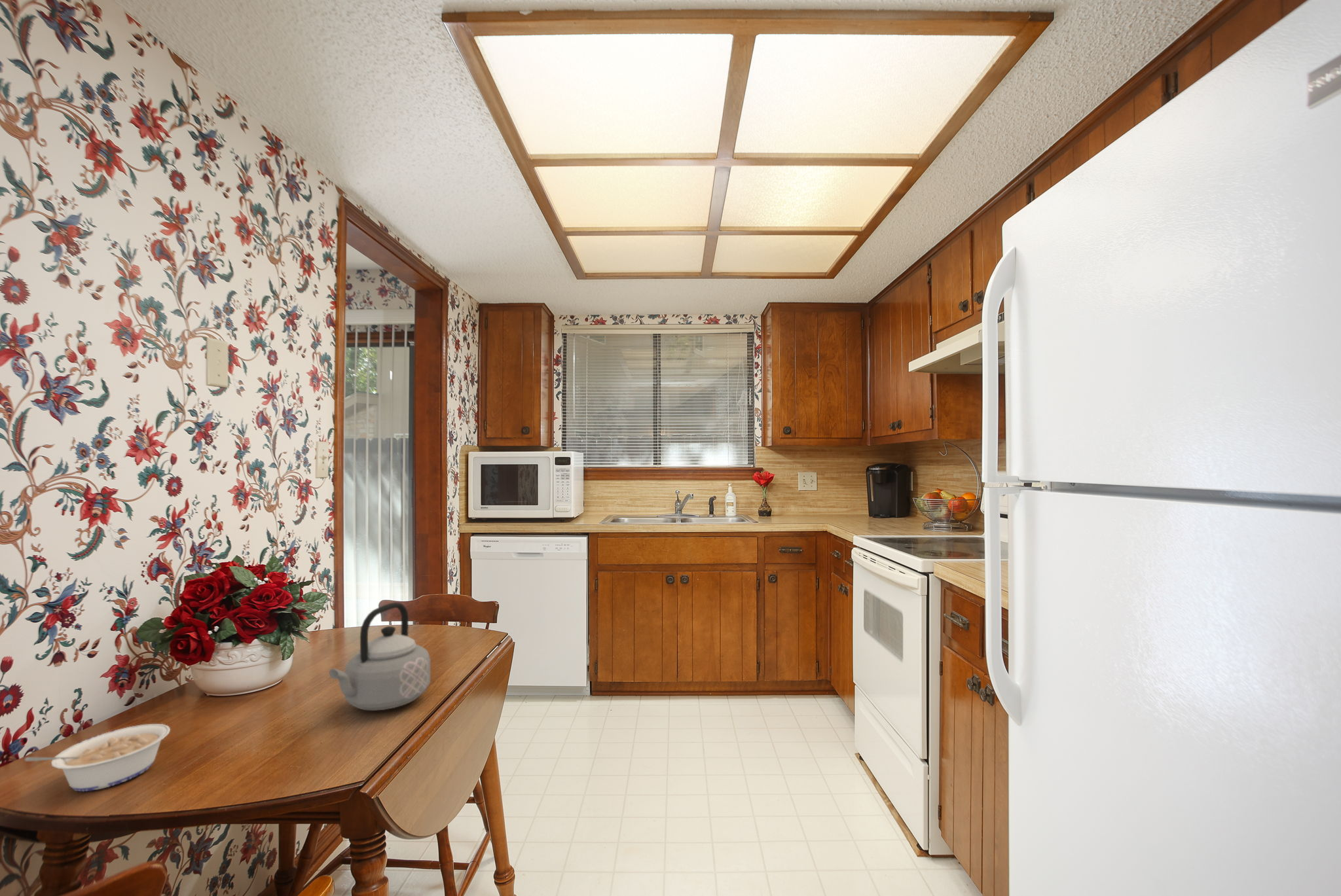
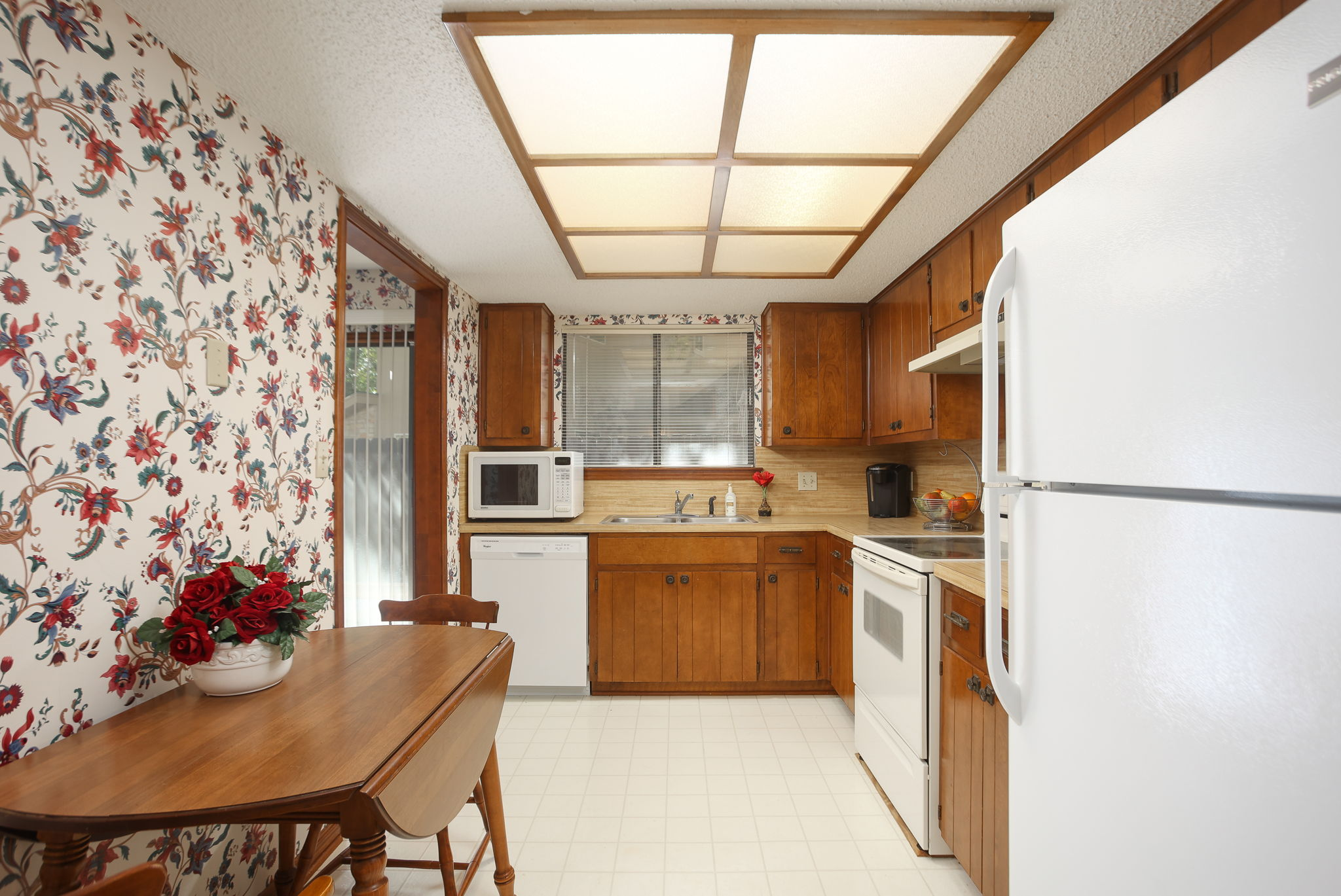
- legume (109, 758)
- teapot (380, 657)
